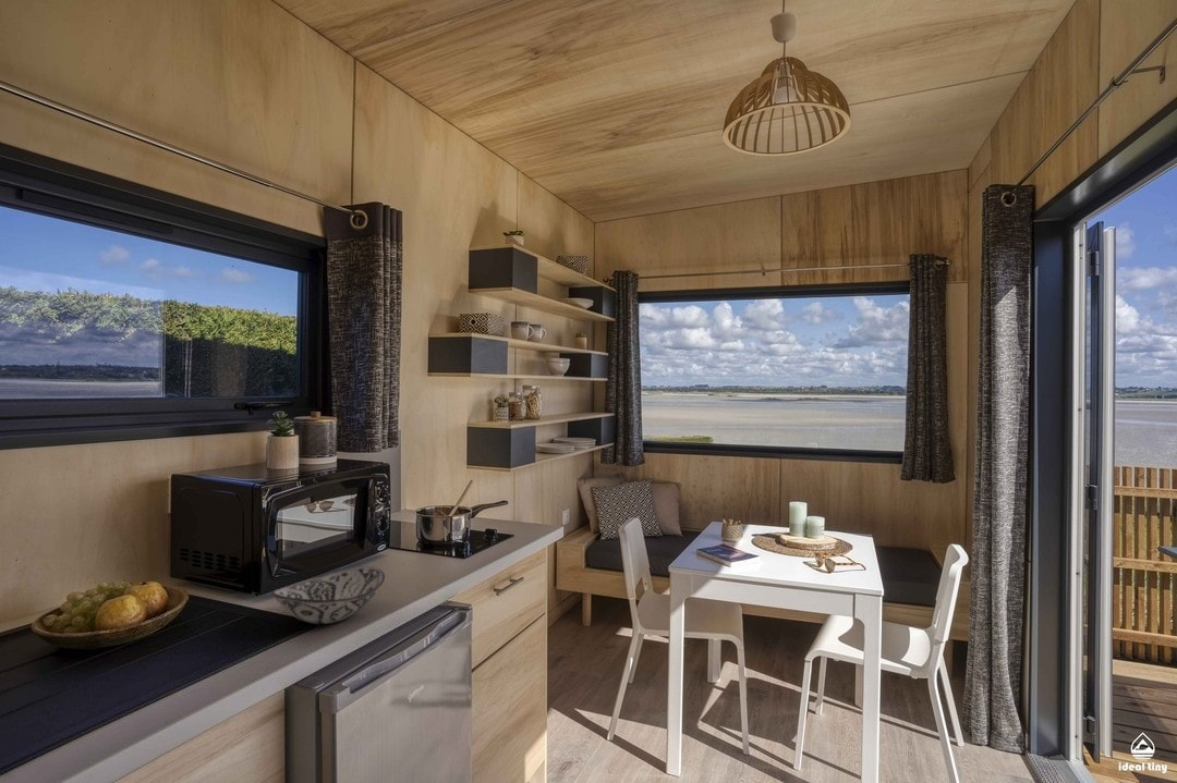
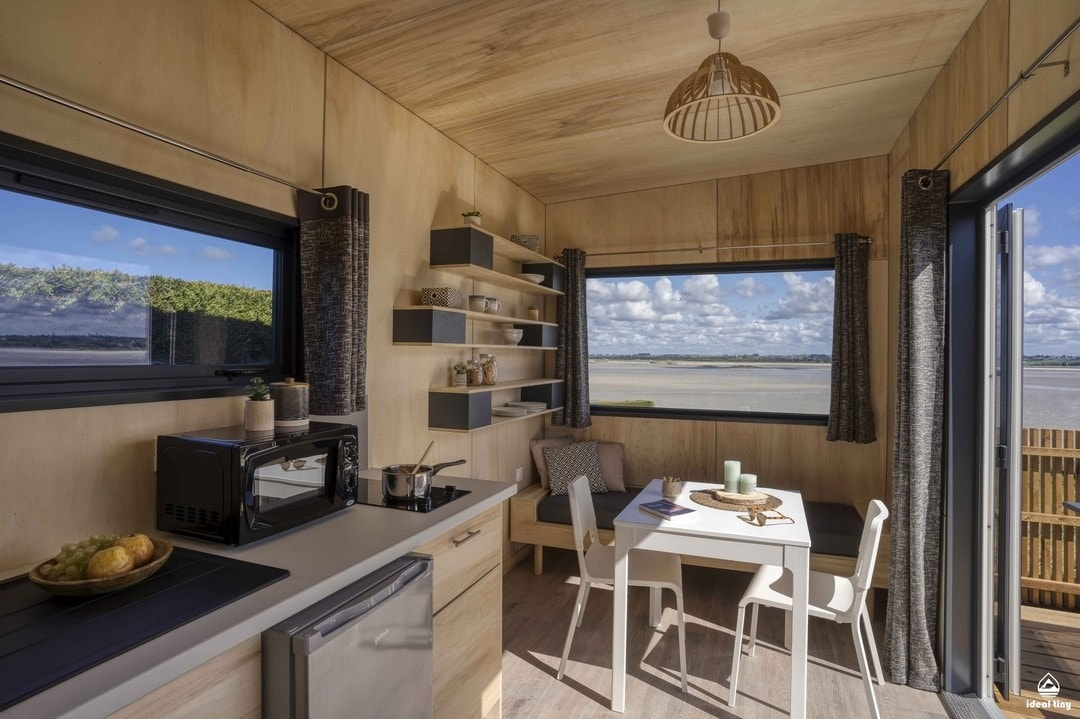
- decorative bowl (330, 598)
